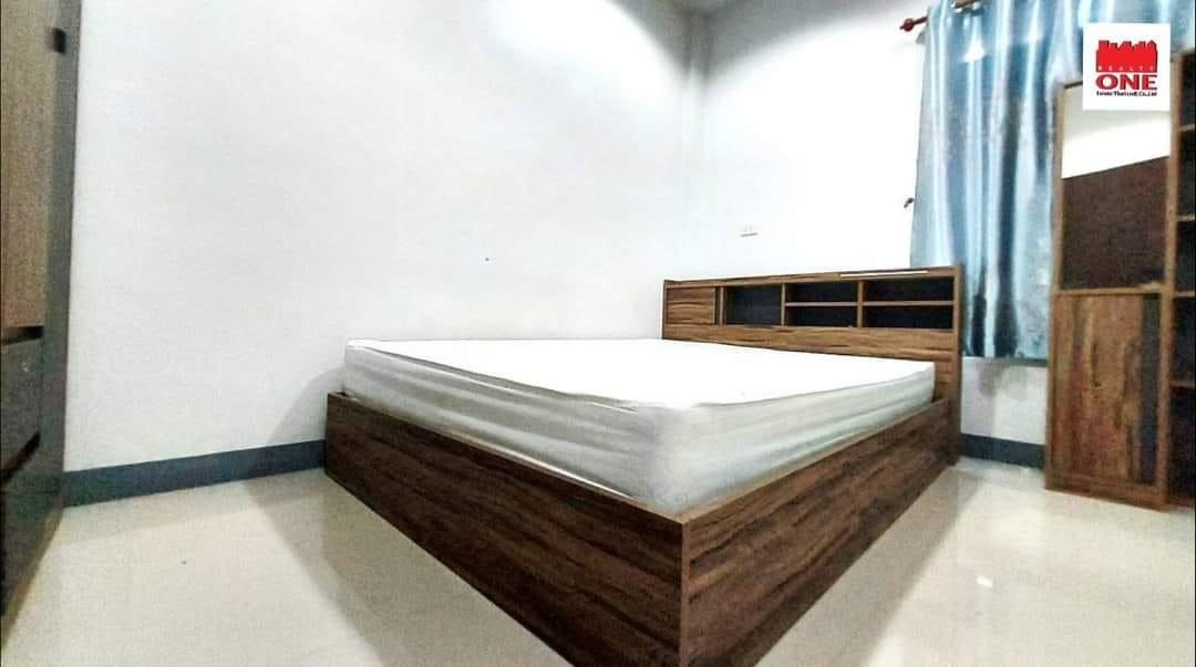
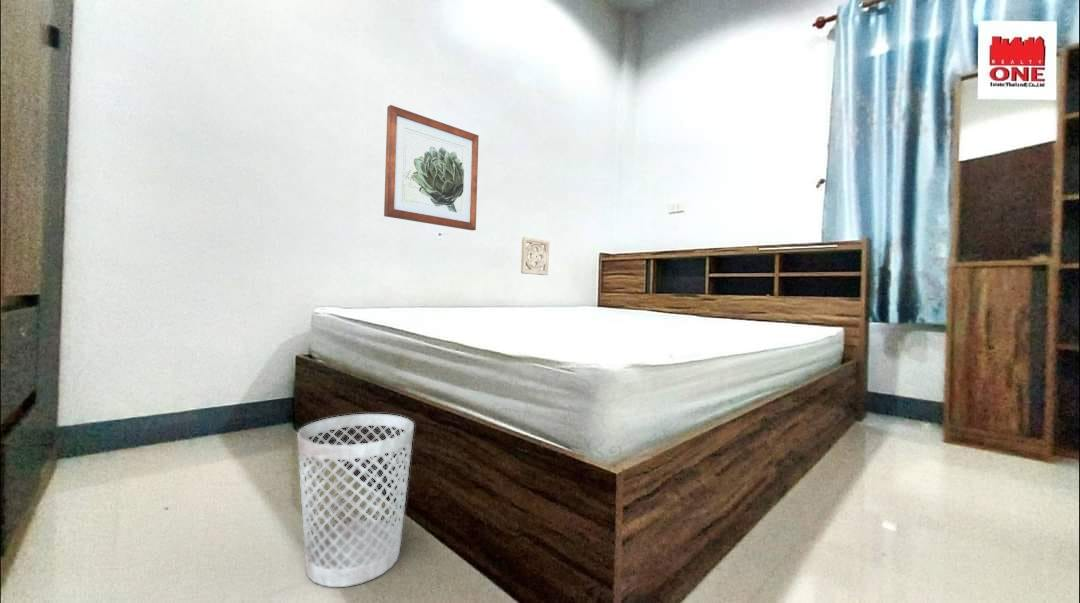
+ wall ornament (535, 256)
+ wastebasket (356, 493)
+ wall art (434, 172)
